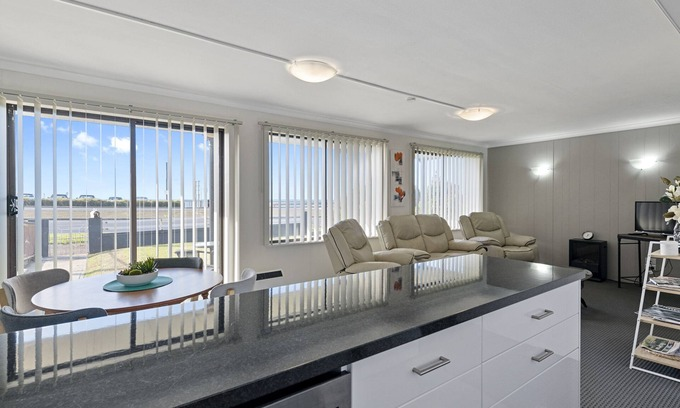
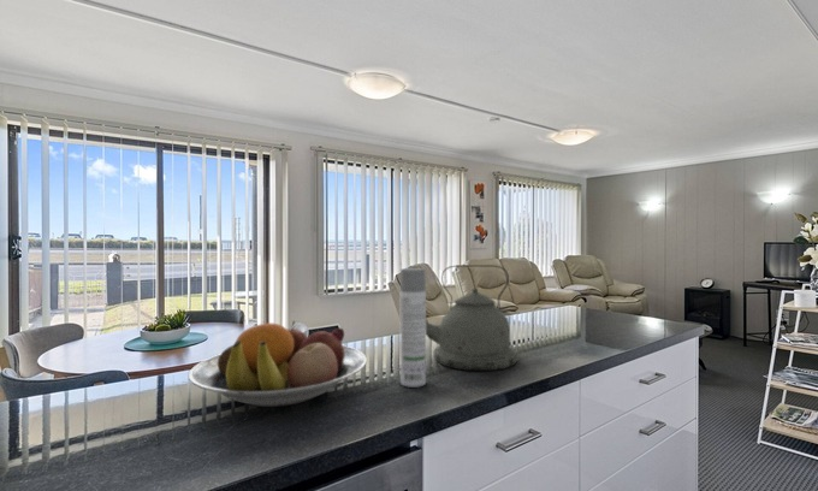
+ fruit bowl (283, 355)
+ spray bottle (413, 325)
+ kettle (469, 312)
